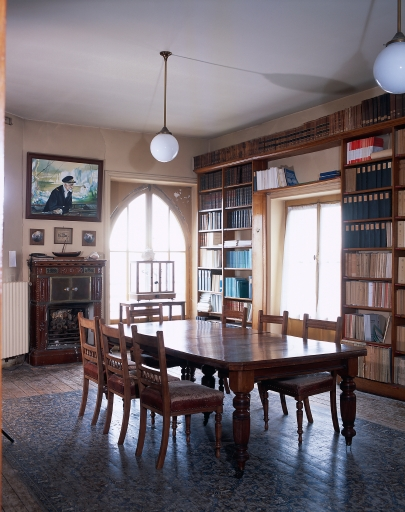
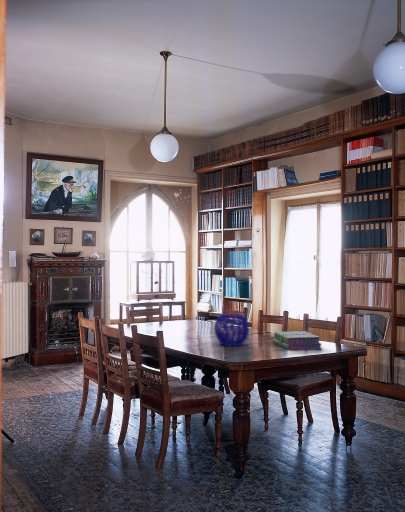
+ stack of books (296, 340)
+ decorative bowl (231, 330)
